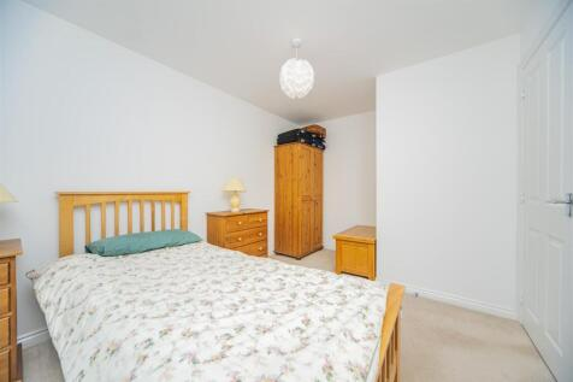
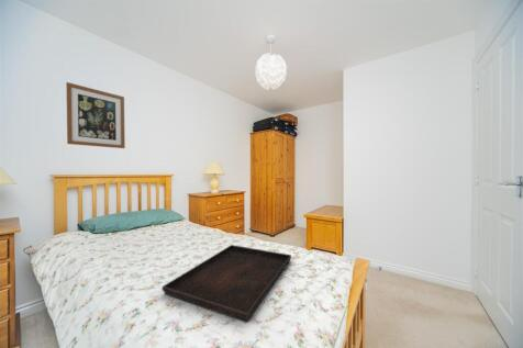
+ wall art (98, 117)
+ serving tray (236, 271)
